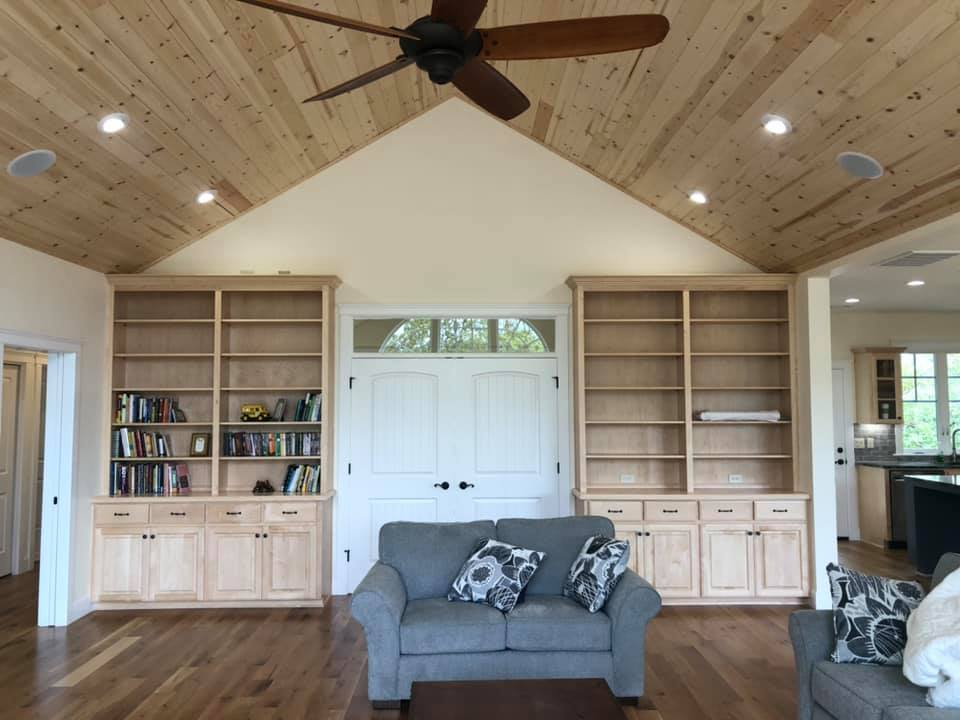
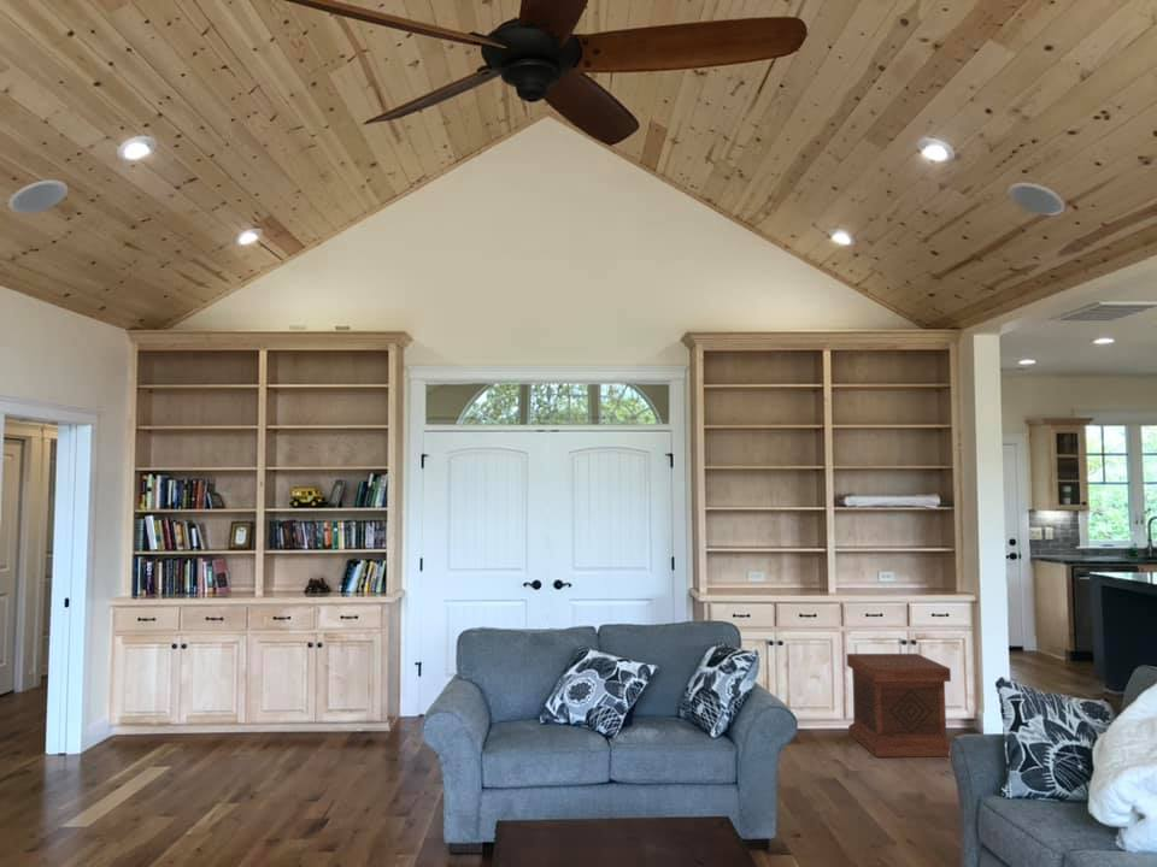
+ side table (897, 702)
